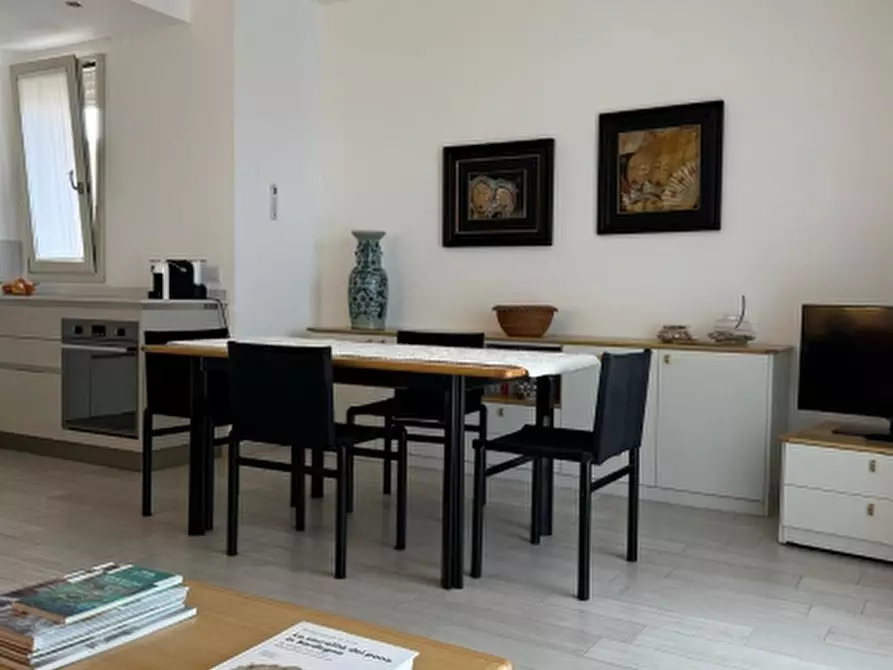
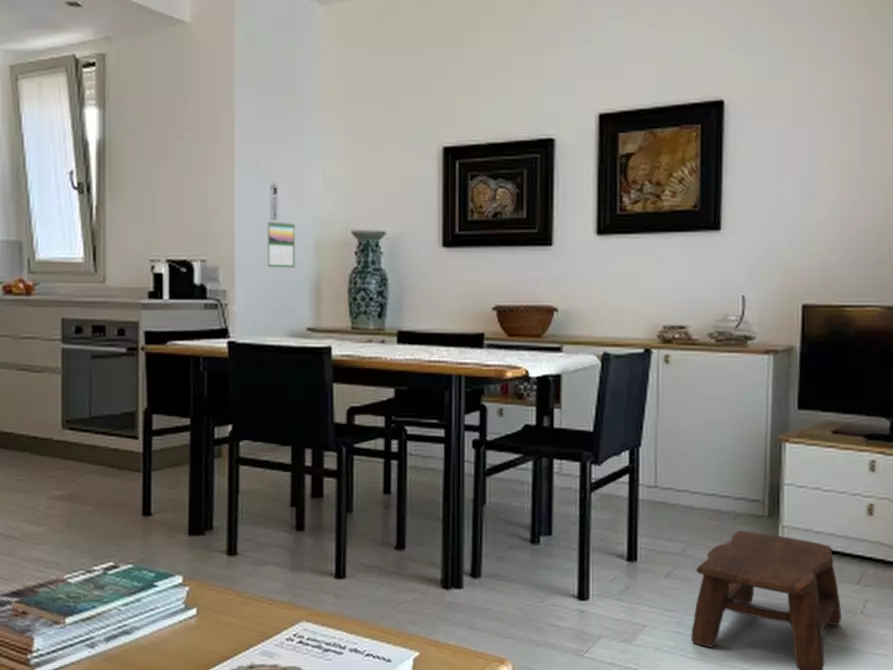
+ stool (773, 590)
+ calendar (281, 244)
